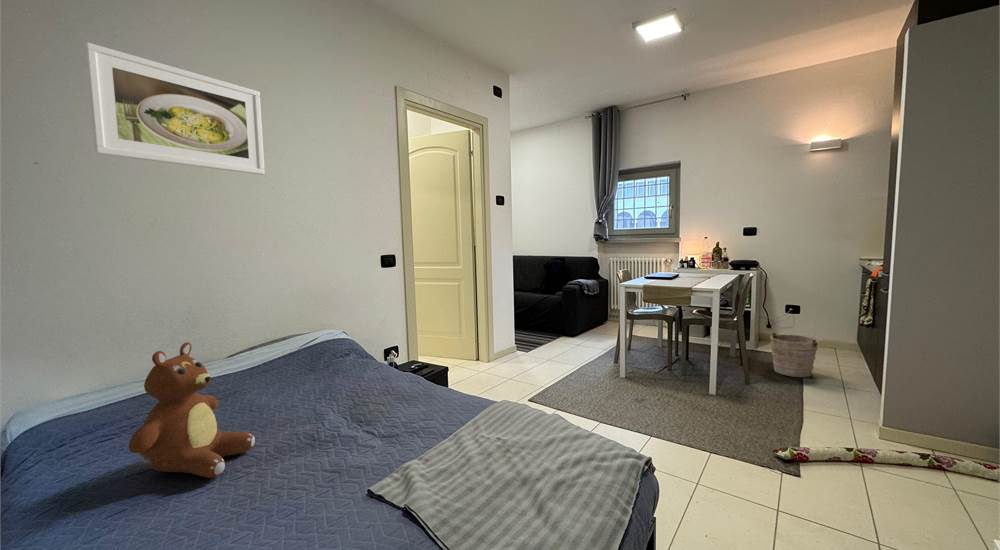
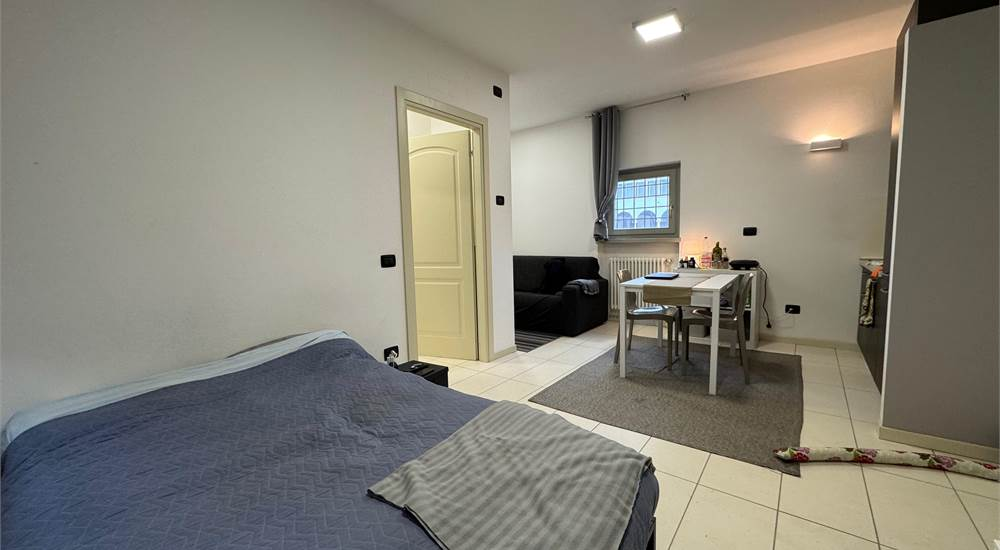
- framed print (188, 118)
- bucket (795, 354)
- teddy bear (196, 406)
